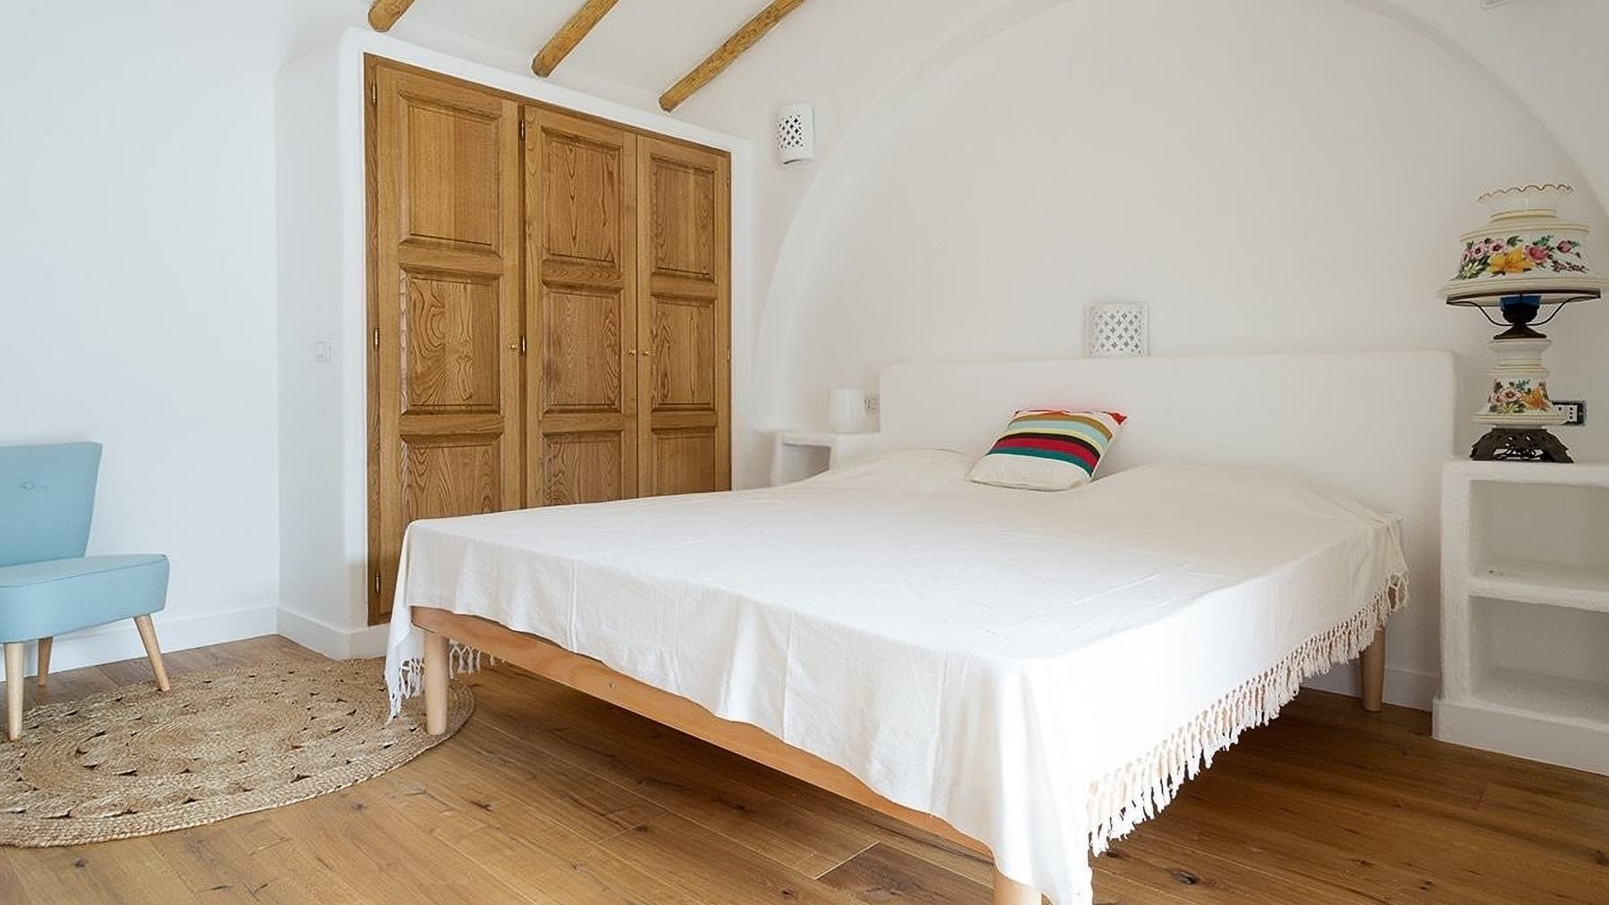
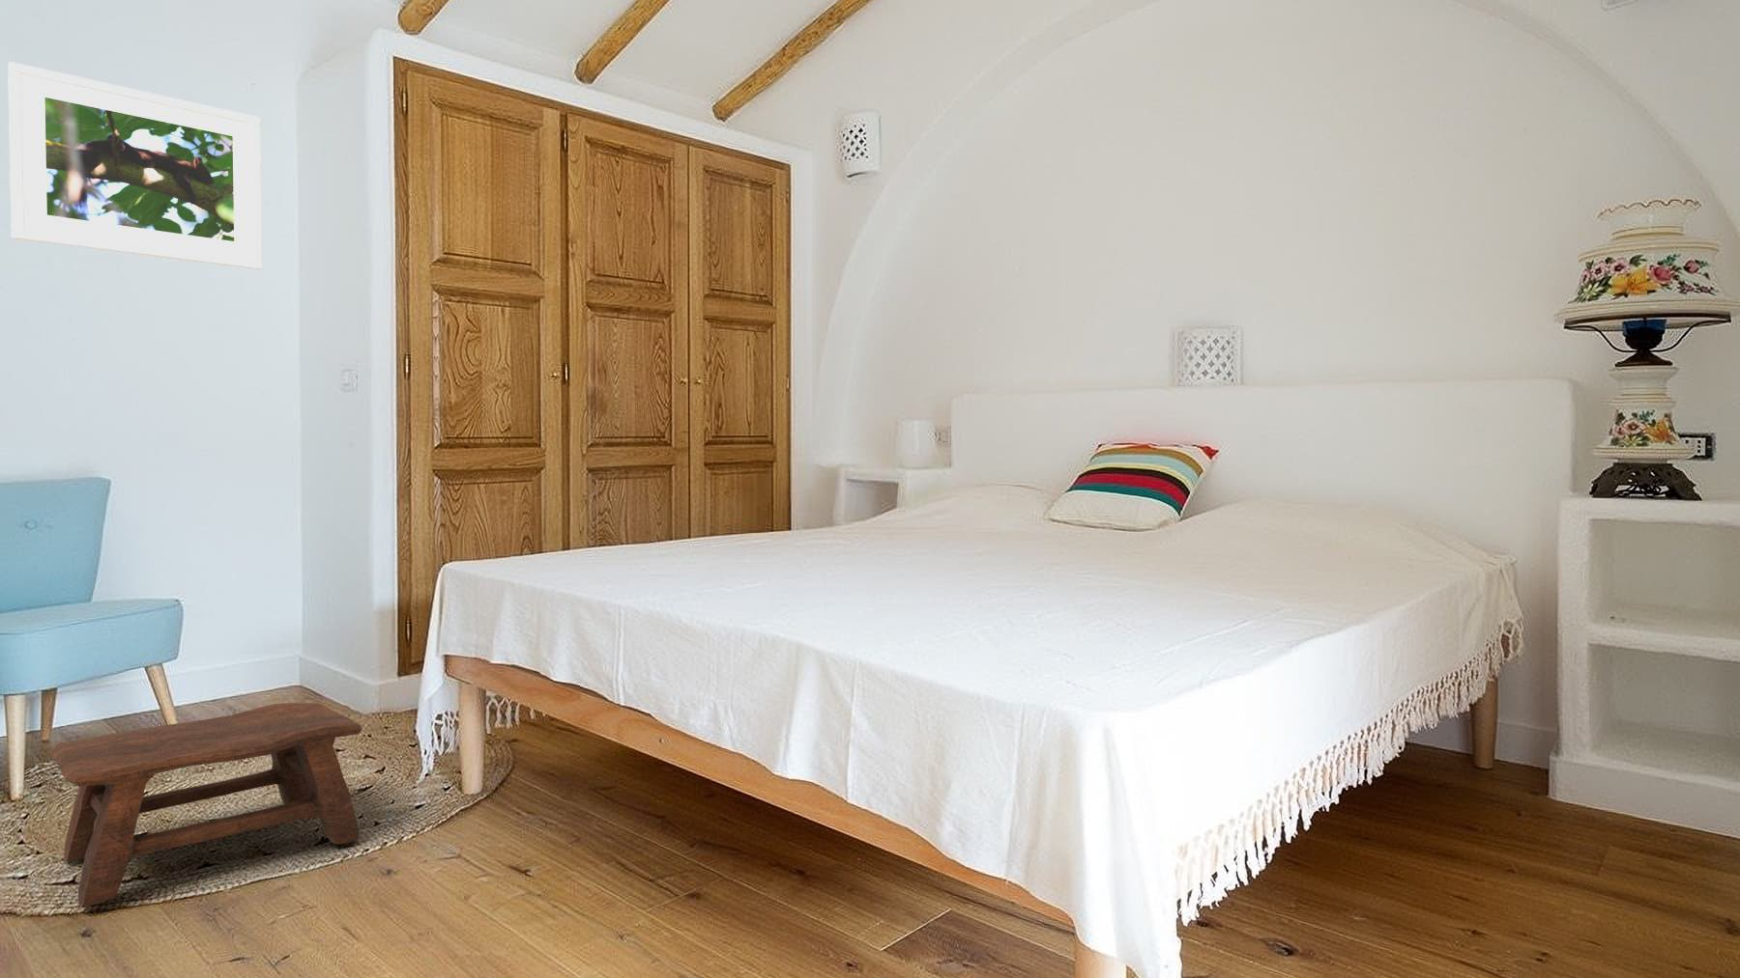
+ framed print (145, 173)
+ stool (210, 788)
